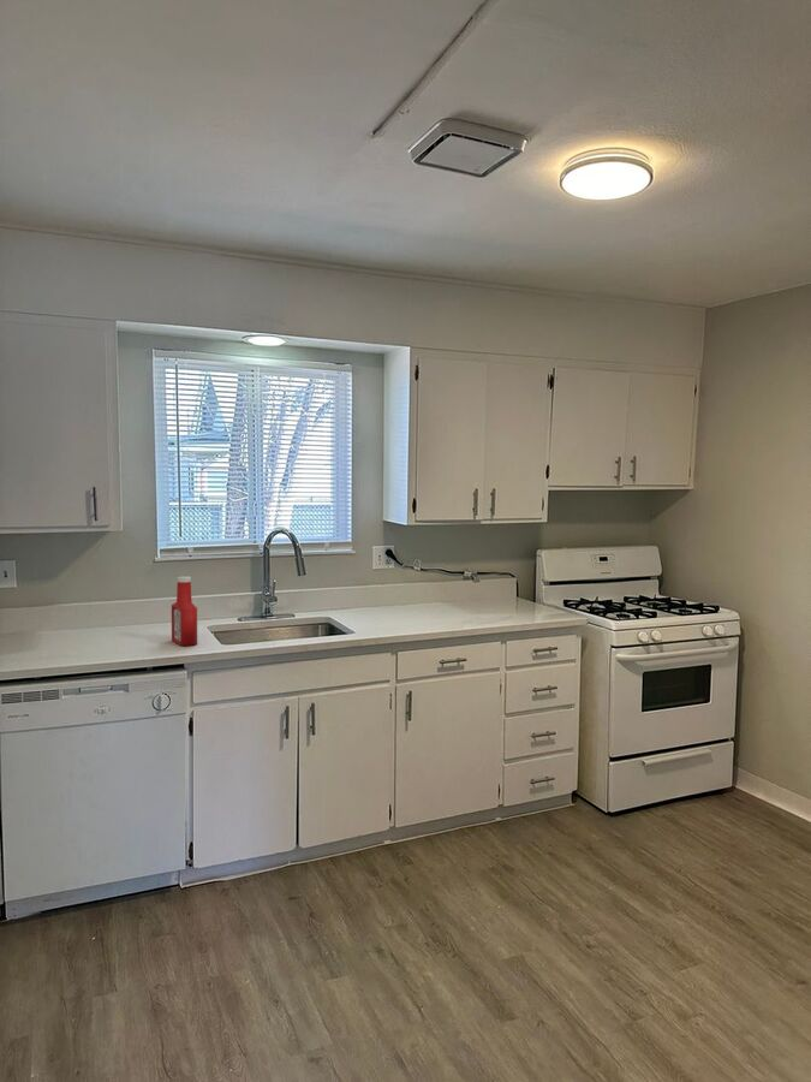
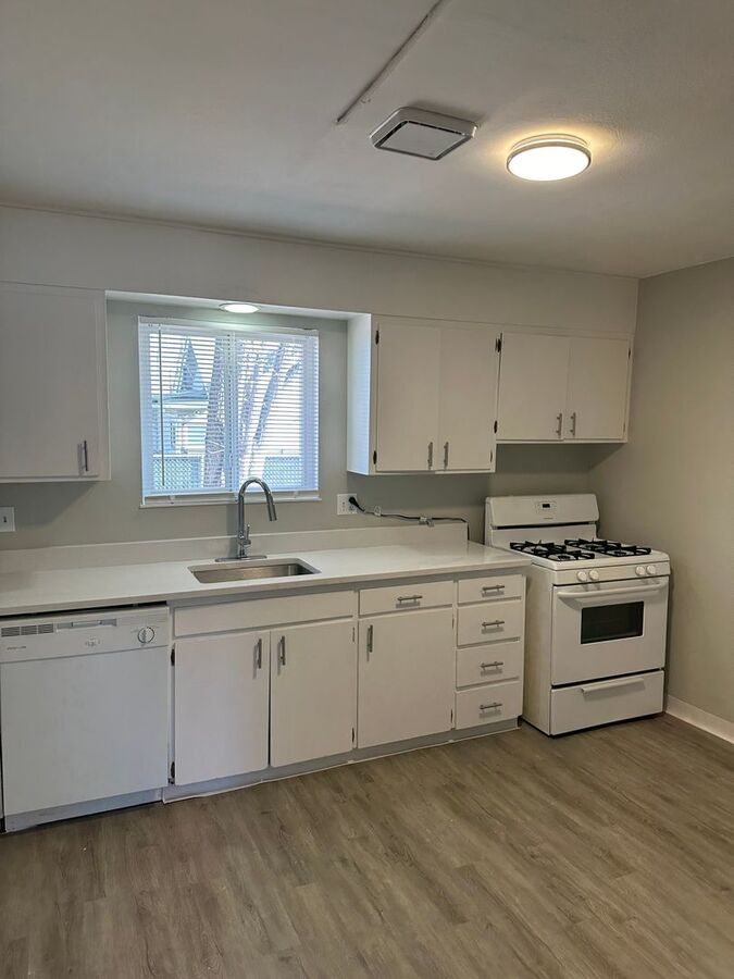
- soap bottle (184, 610)
